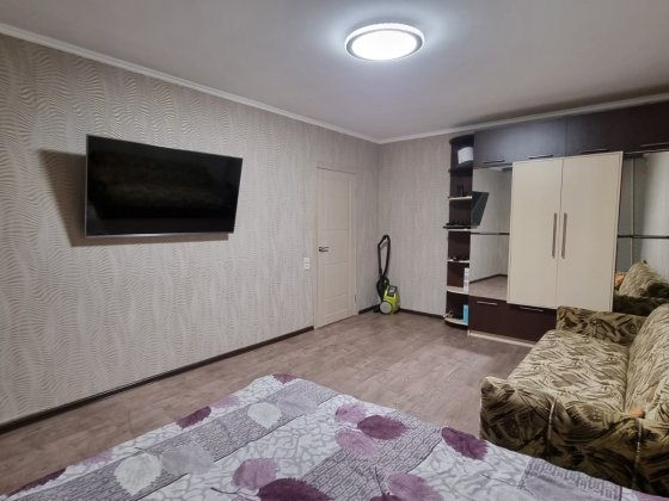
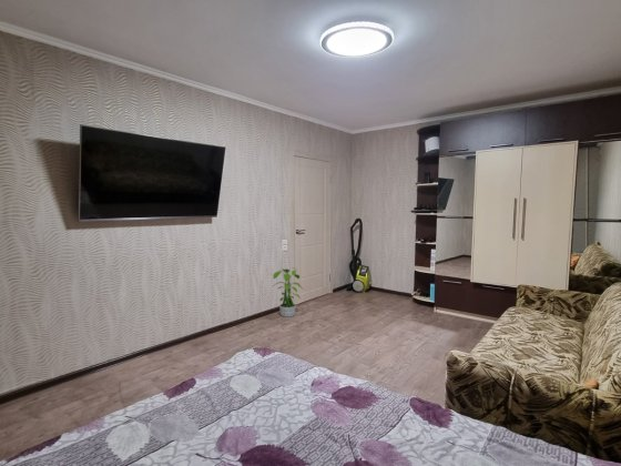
+ potted plant (286, 292)
